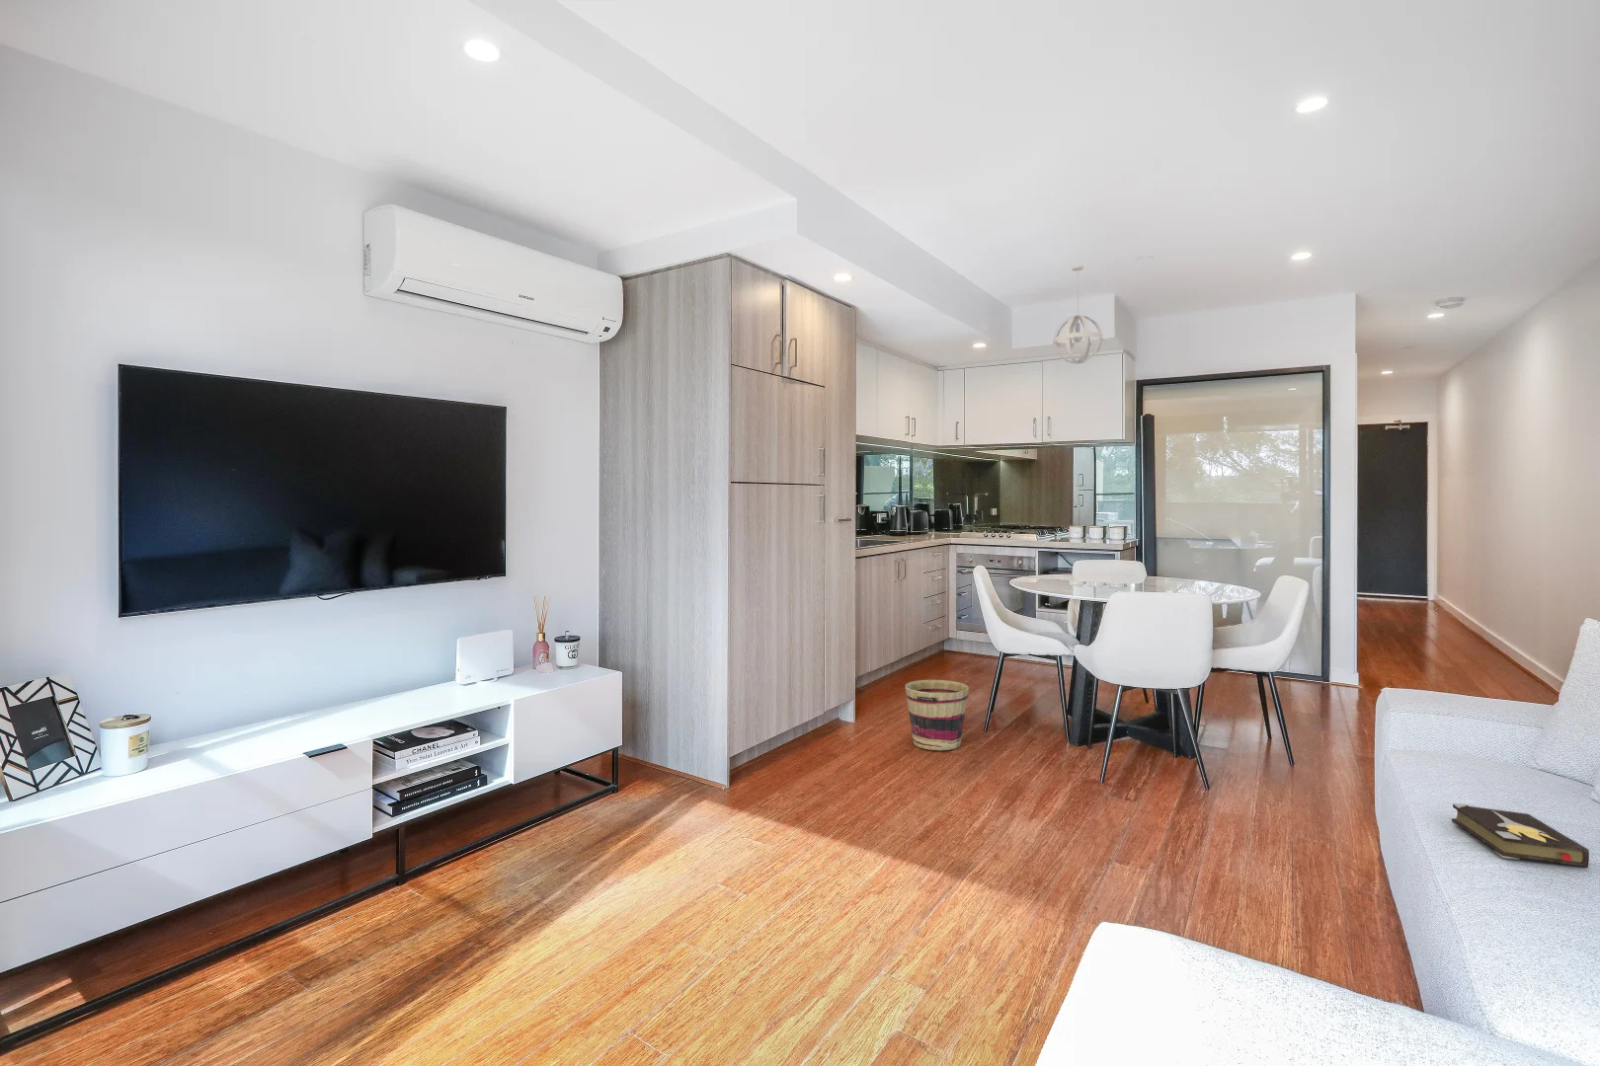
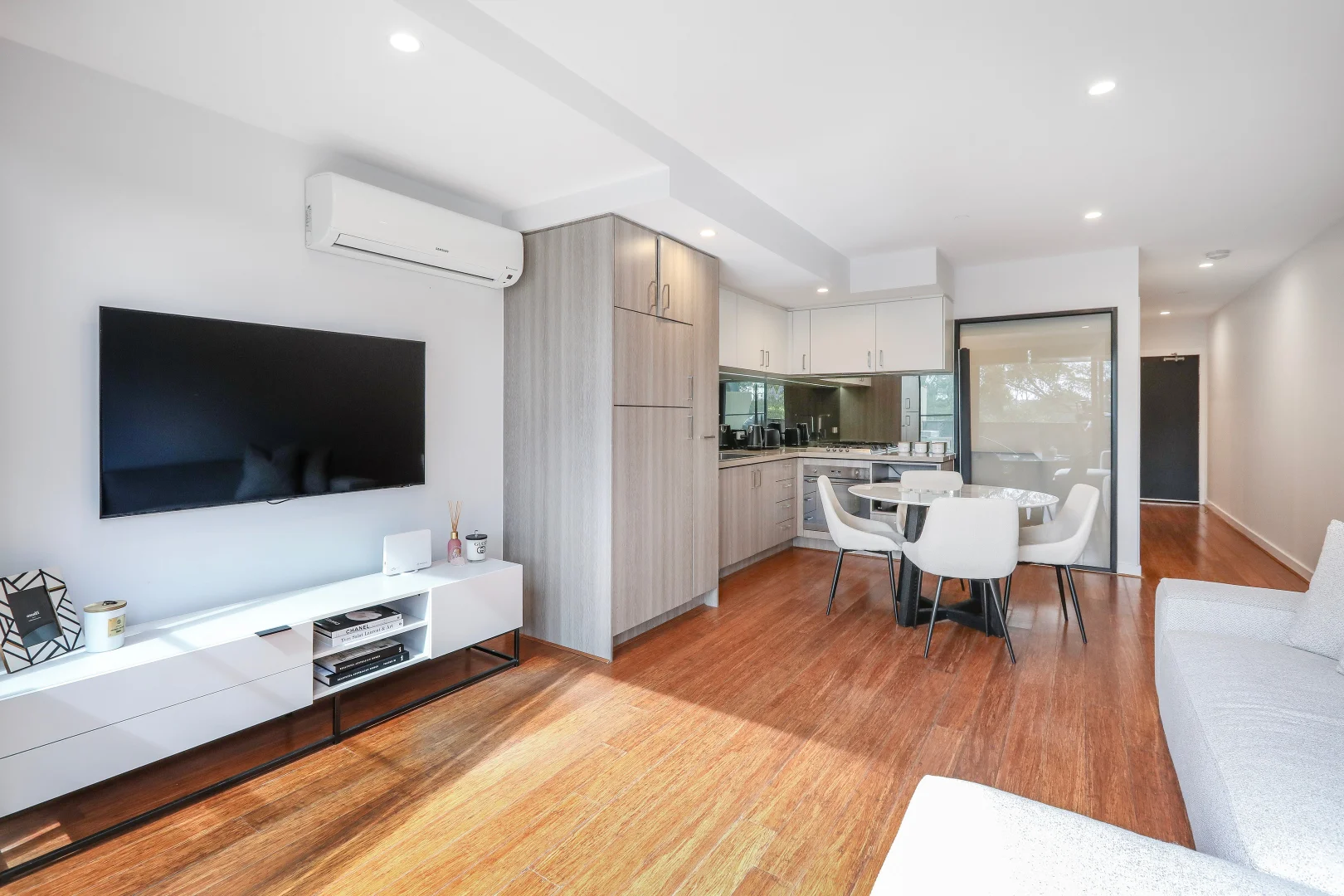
- pendant light (1077, 315)
- hardback book (1515, 832)
- basket (936, 715)
